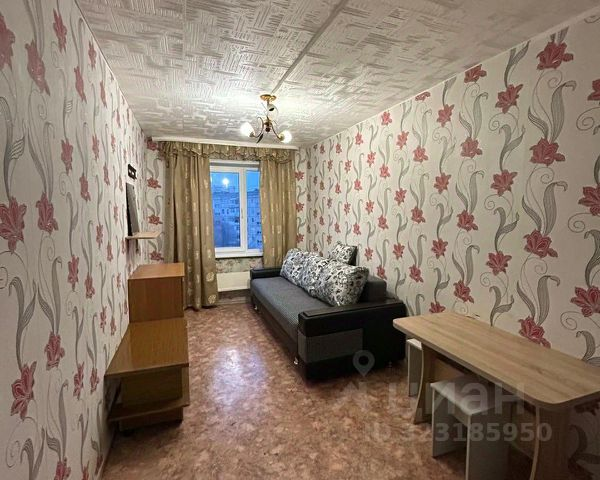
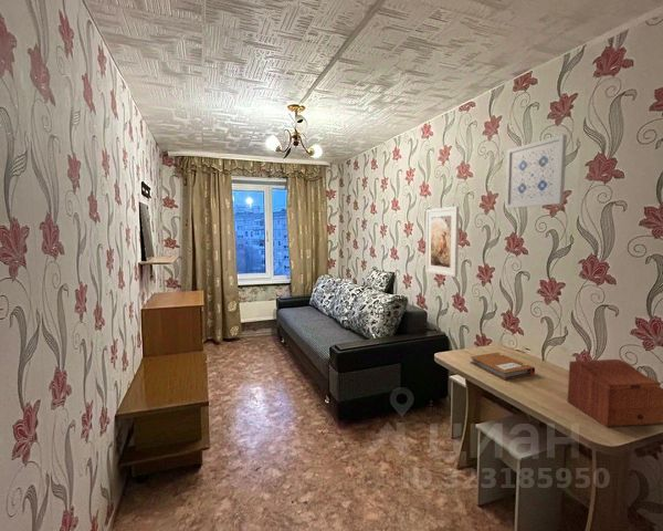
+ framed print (441, 241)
+ wall art (533, 175)
+ sewing box (620, 389)
+ notebook (502, 365)
